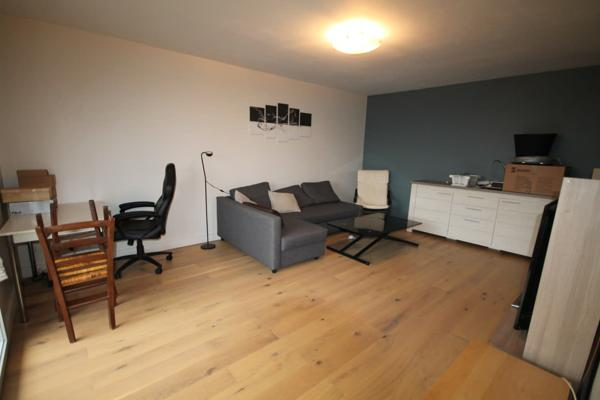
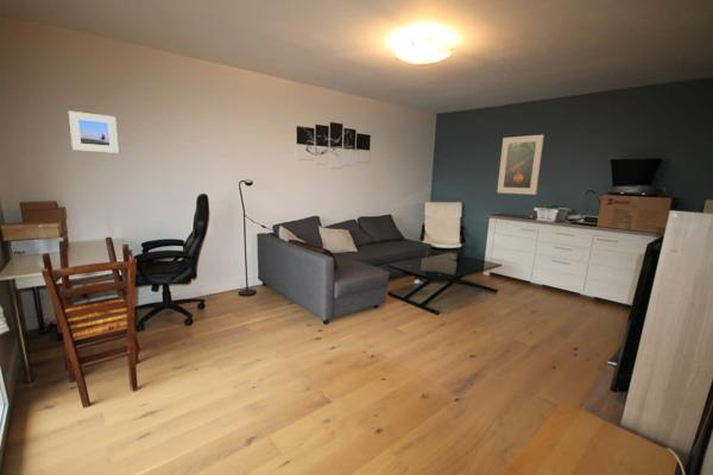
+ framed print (94, 133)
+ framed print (518, 165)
